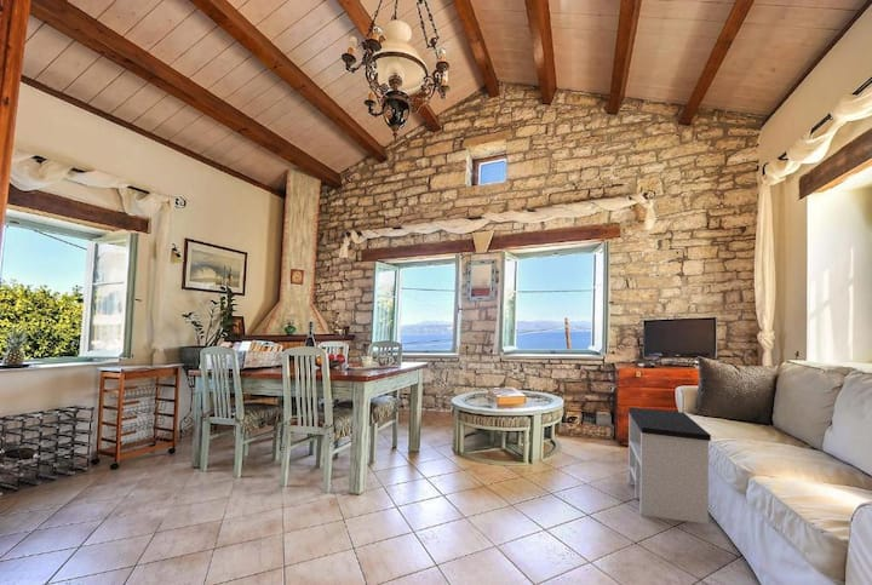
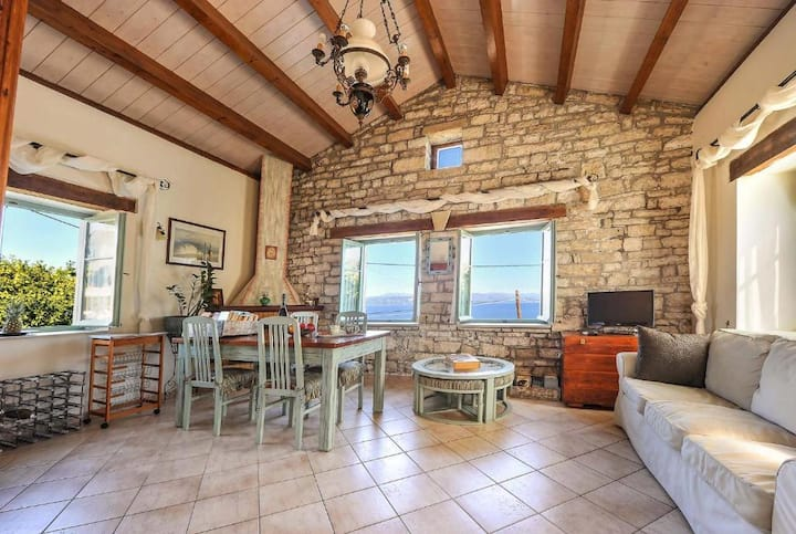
- side table (664, 459)
